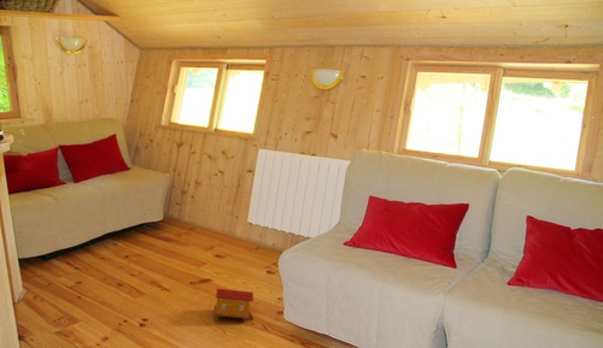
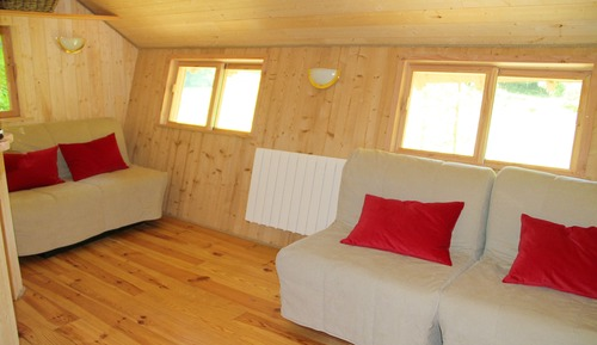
- toy house (235, 303)
